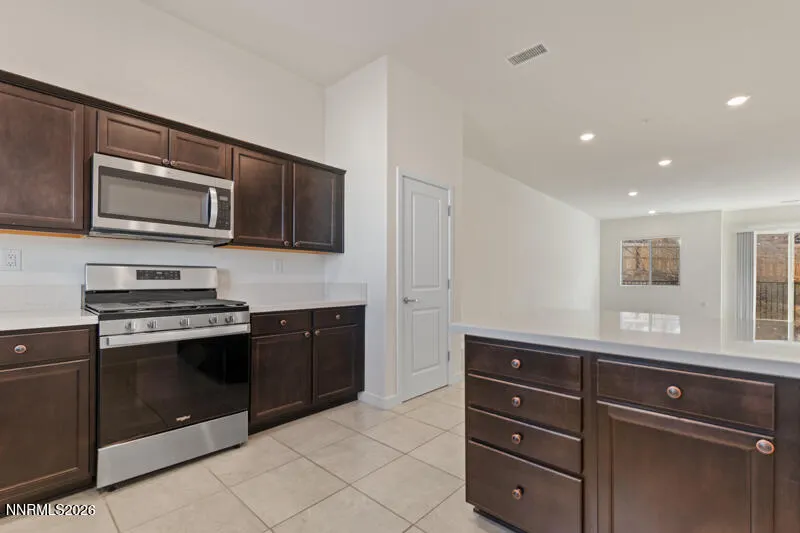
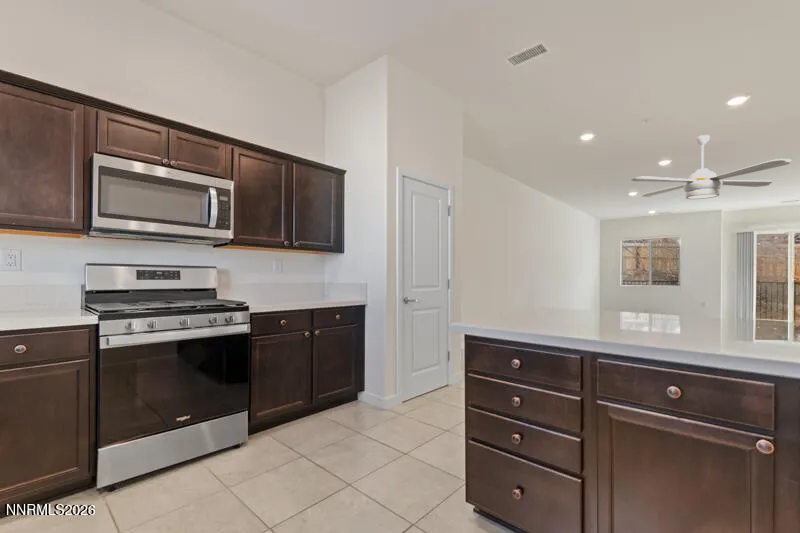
+ ceiling fan (702, 166)
